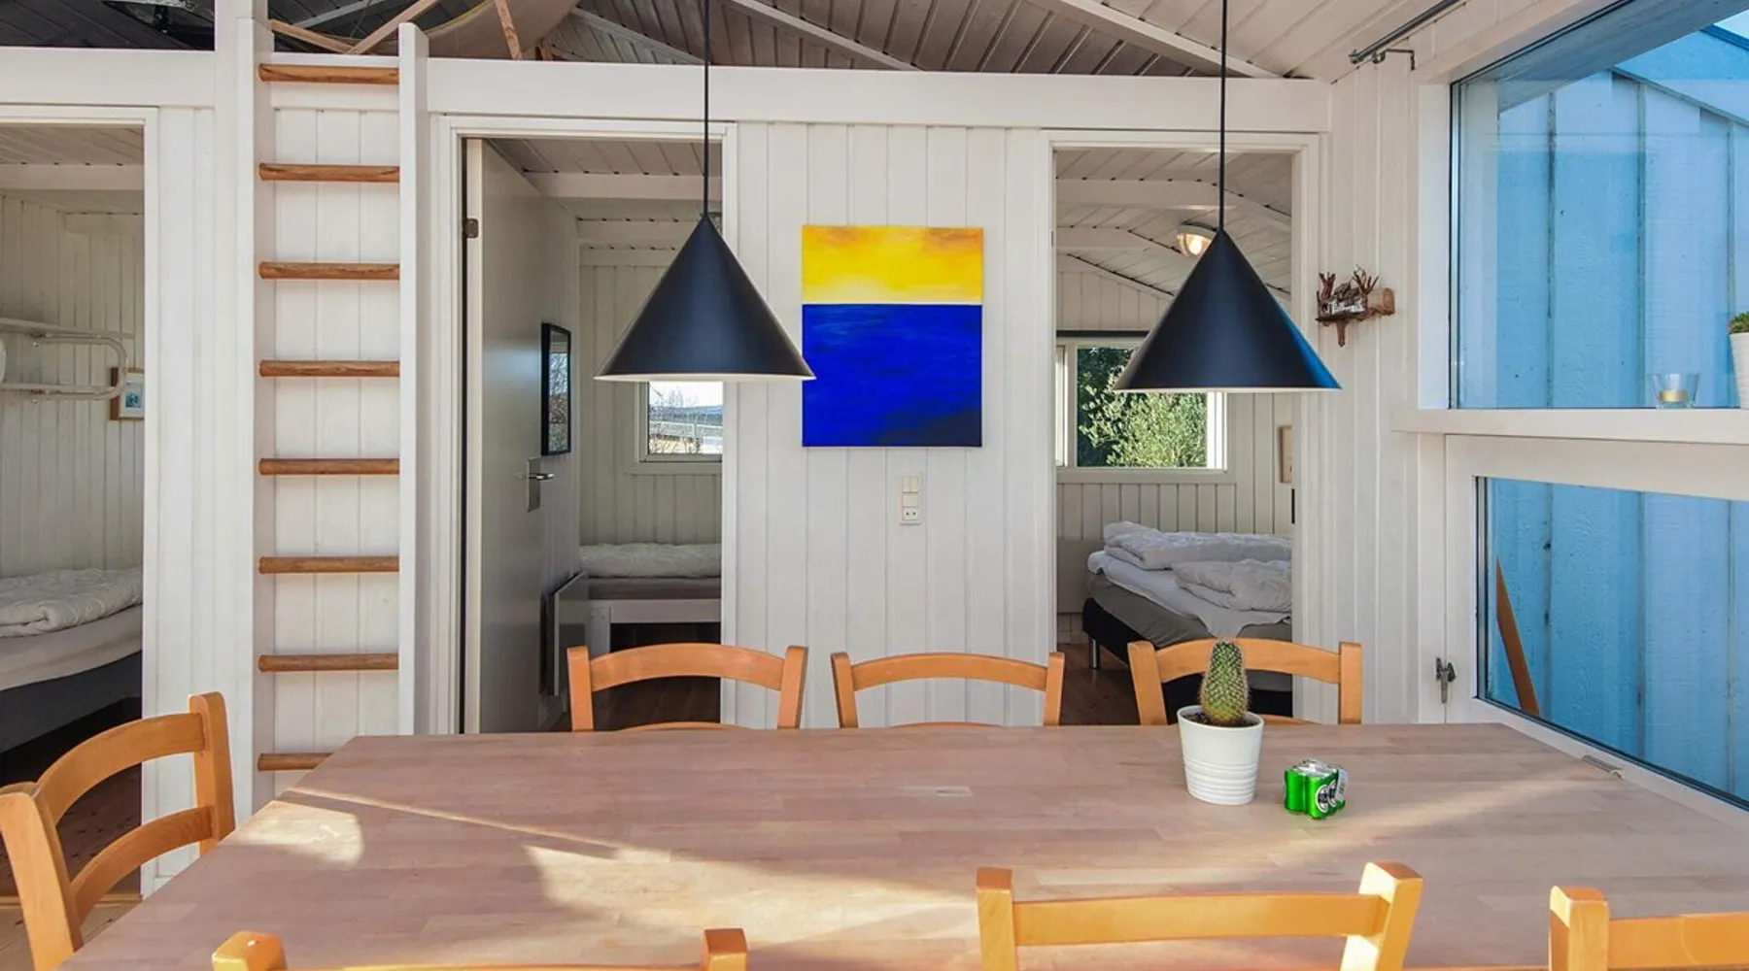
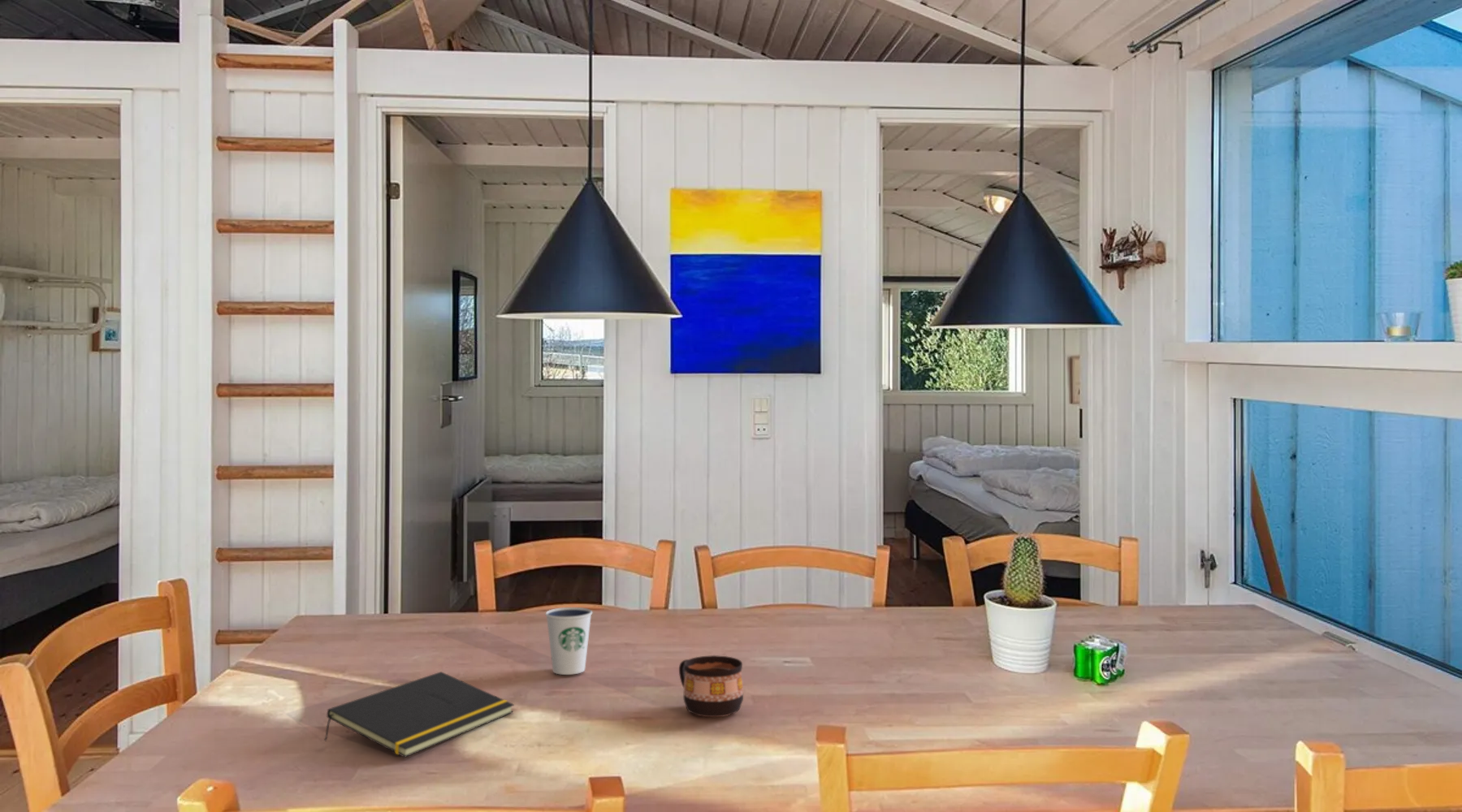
+ dixie cup (569, 641)
+ notepad (424, 710)
+ cup (712, 685)
